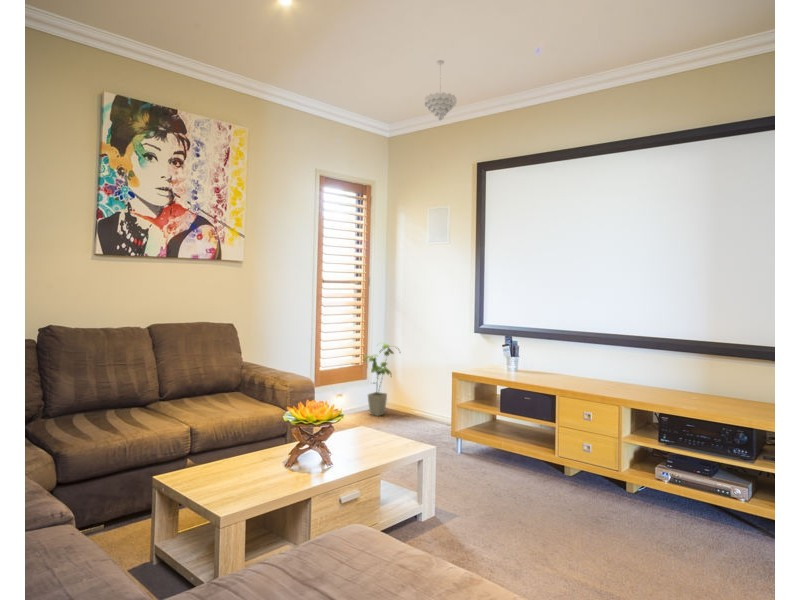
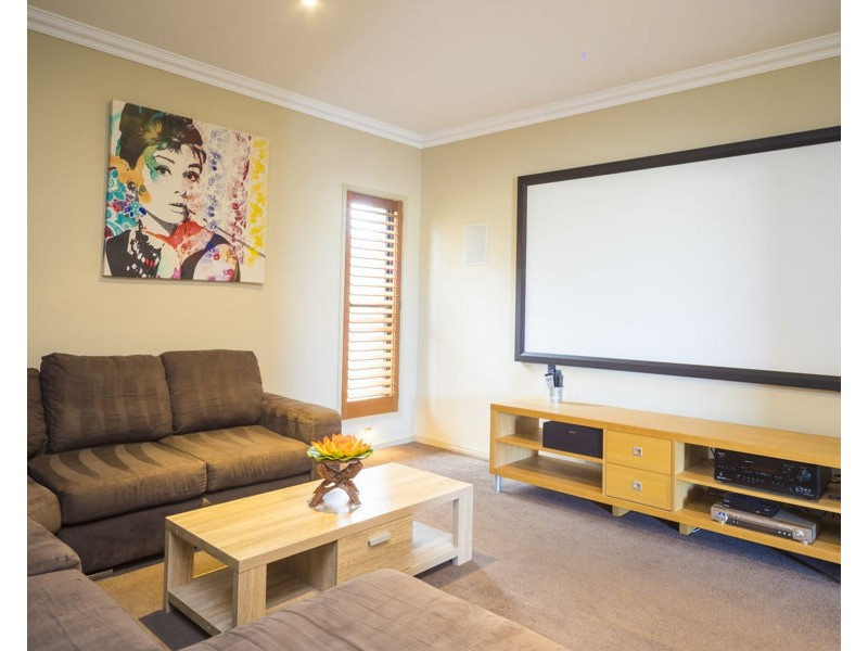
- house plant (382, 377)
- pendant light (440, 90)
